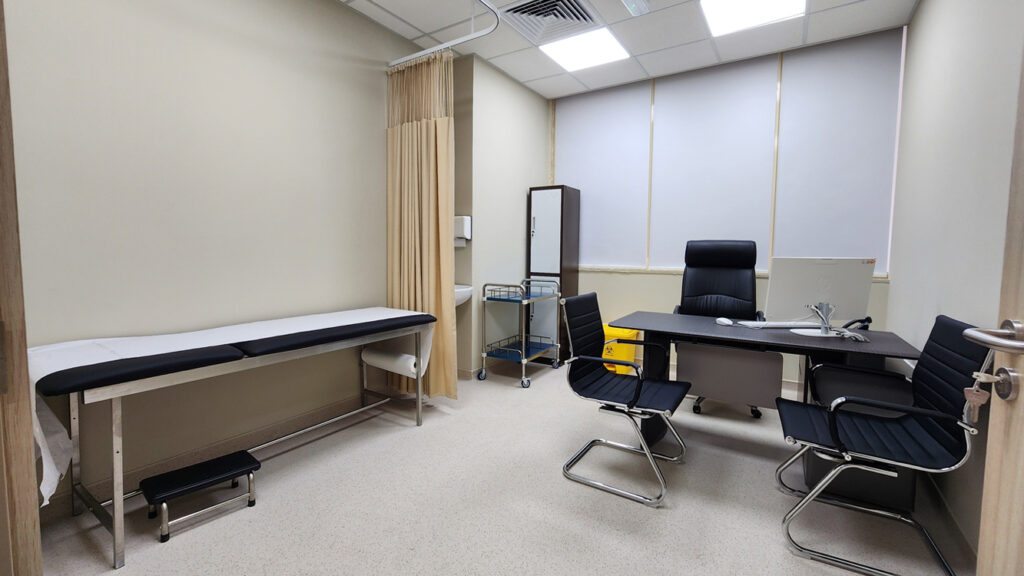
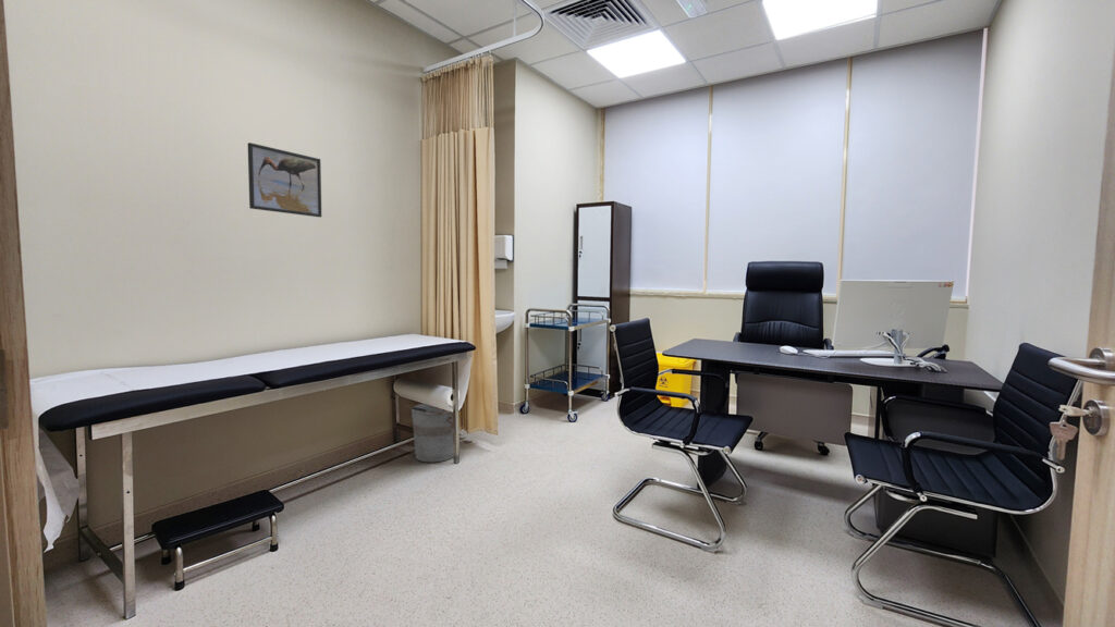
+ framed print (286, 182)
+ bucket (436, 429)
